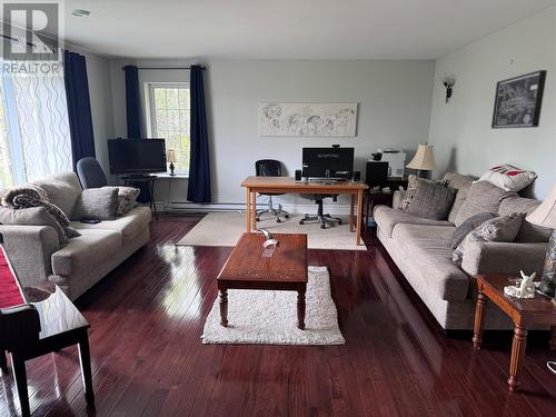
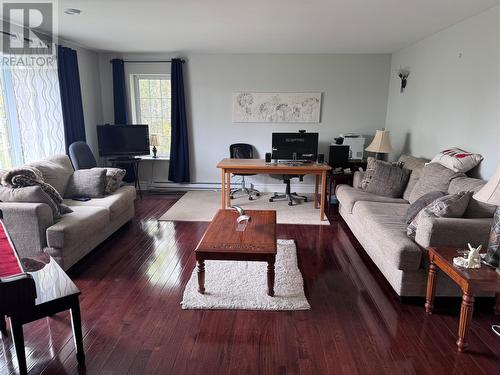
- wall art (516, 102)
